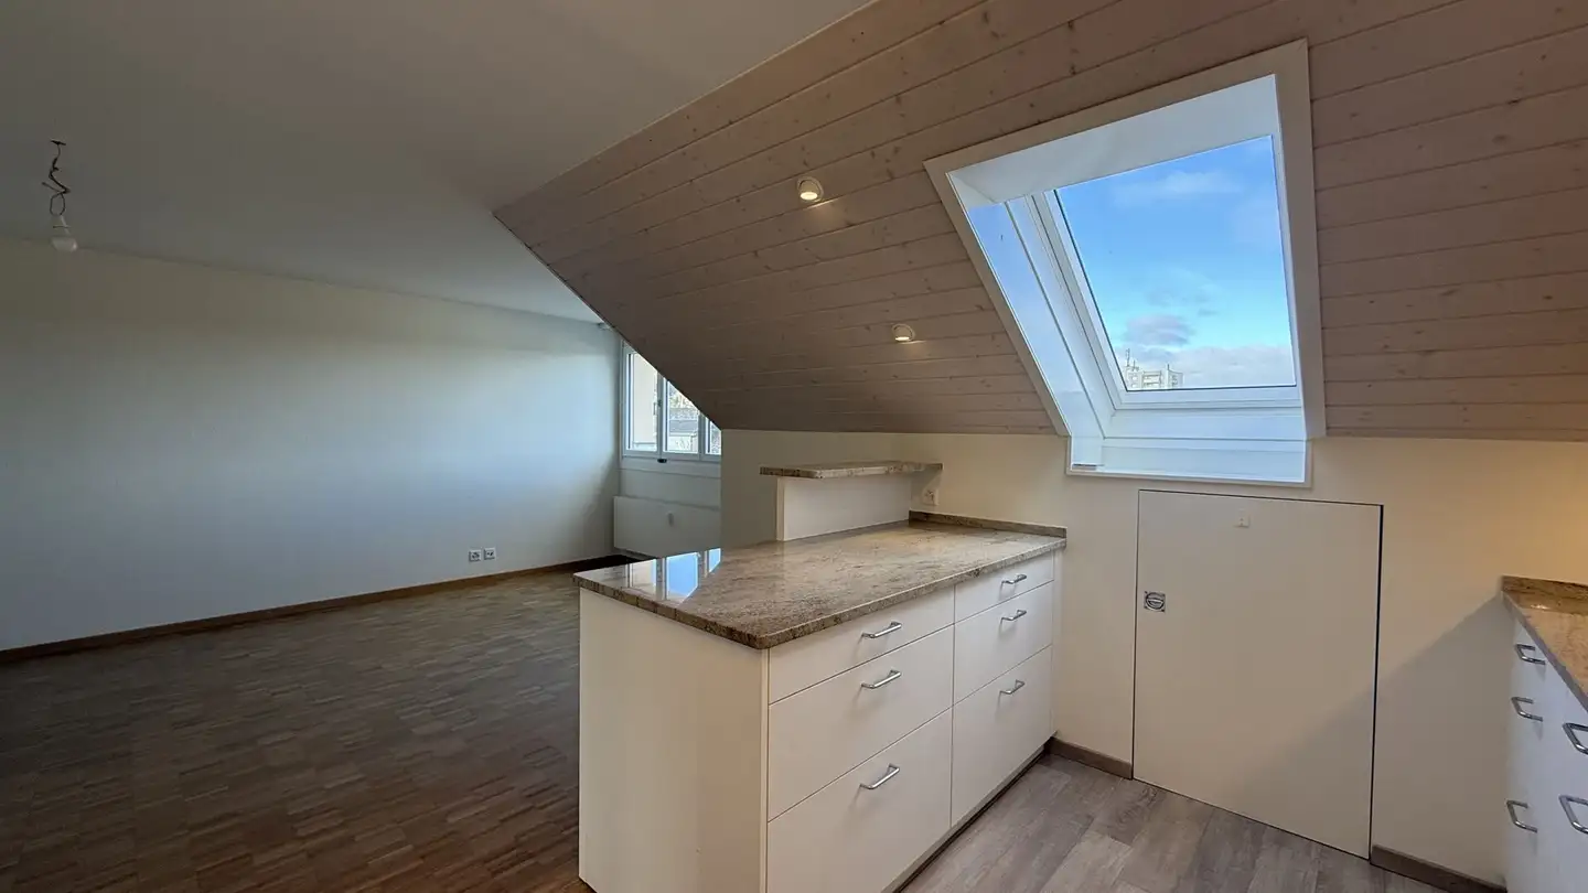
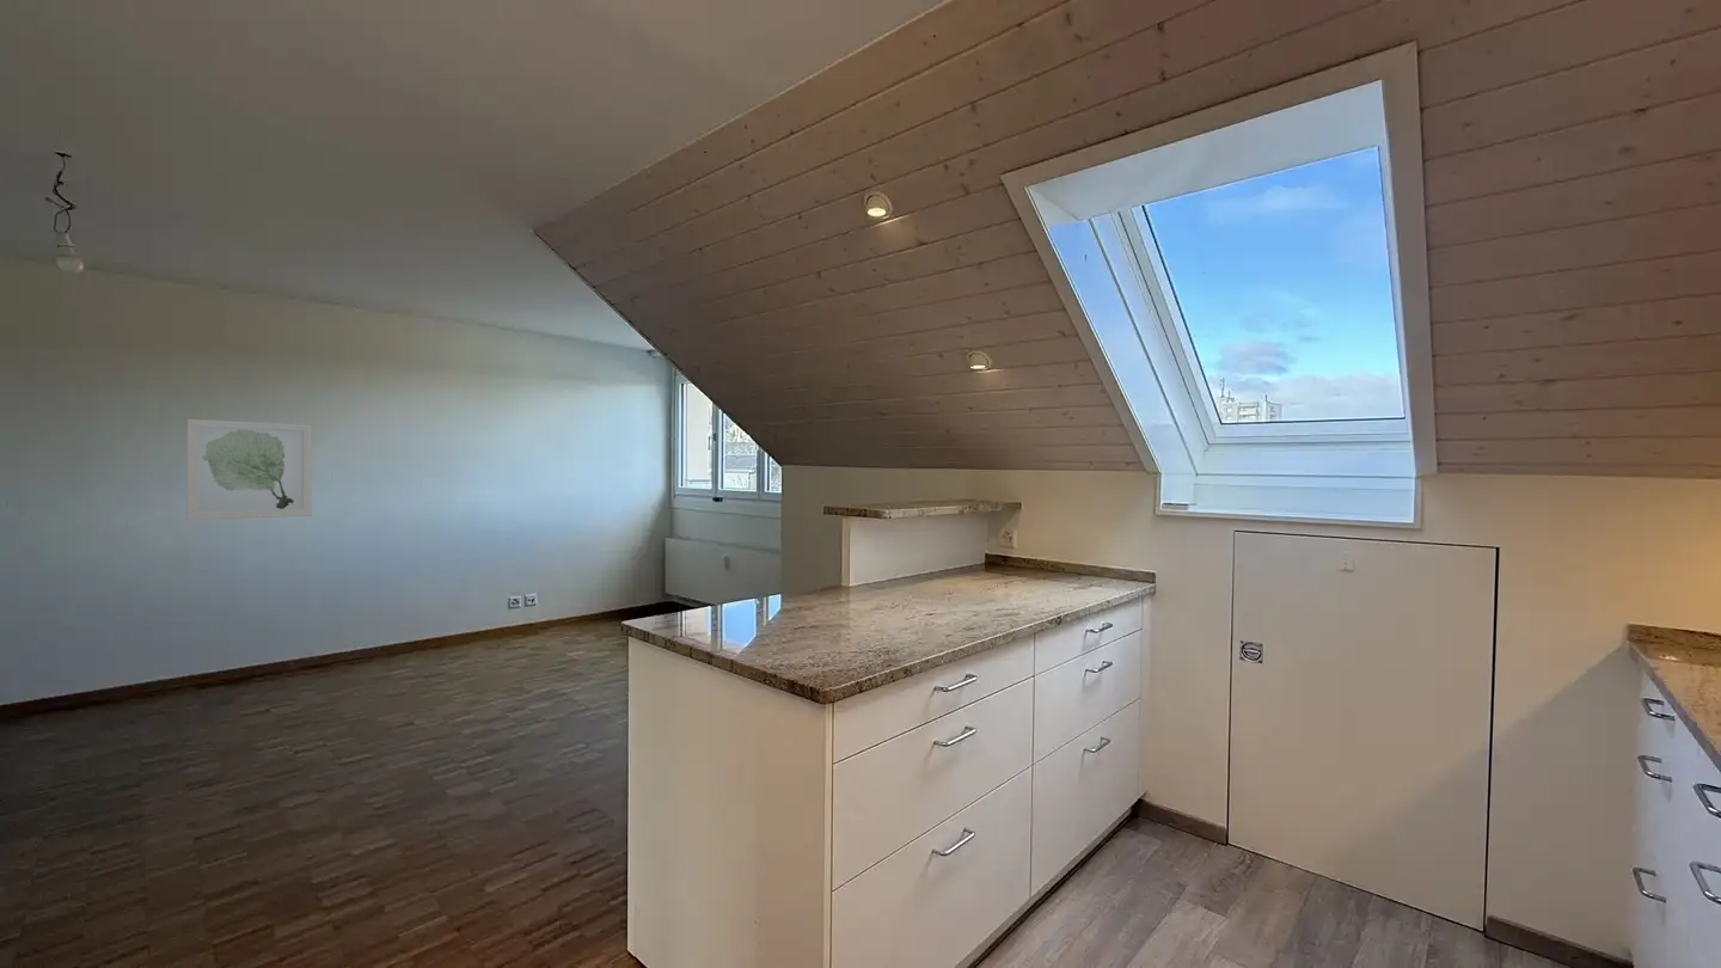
+ wall art (252, 470)
